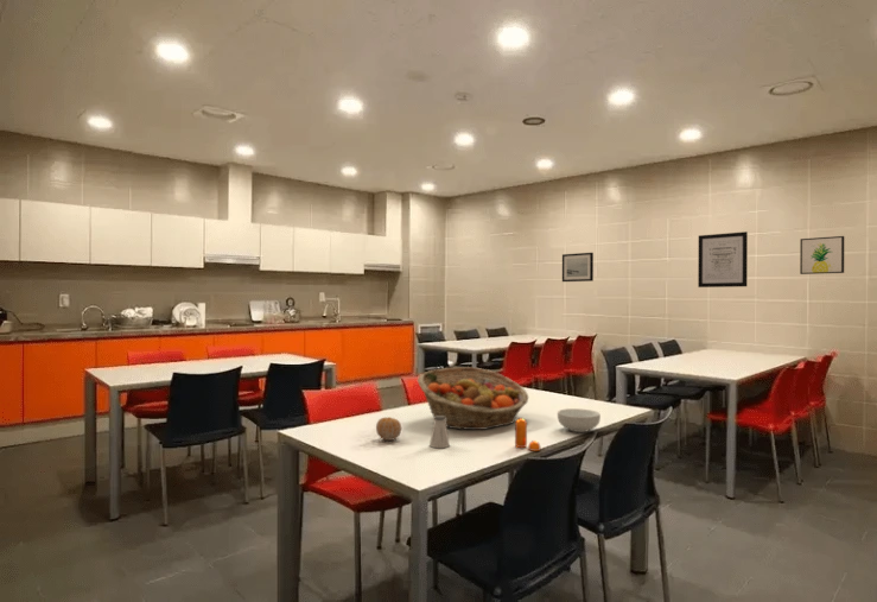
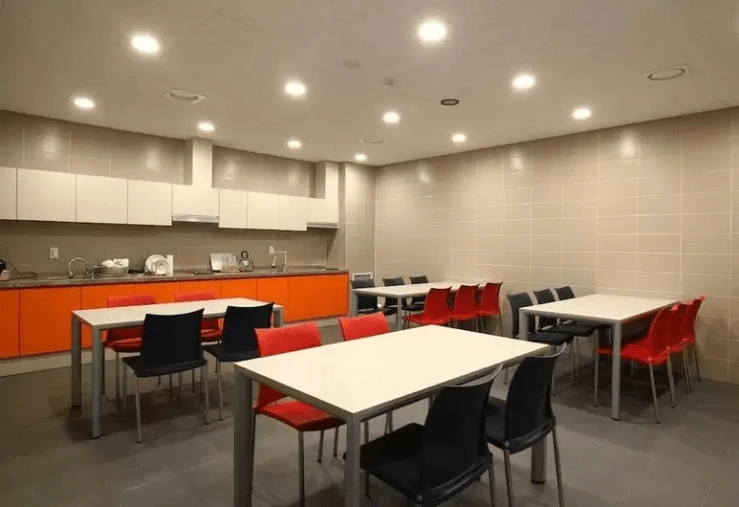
- pepper shaker (526, 433)
- wall art (722, 260)
- wall art (577, 267)
- saltshaker (439, 431)
- wall art (821, 255)
- fruit basket (472, 395)
- fruit (388, 427)
- cereal bowl (578, 420)
